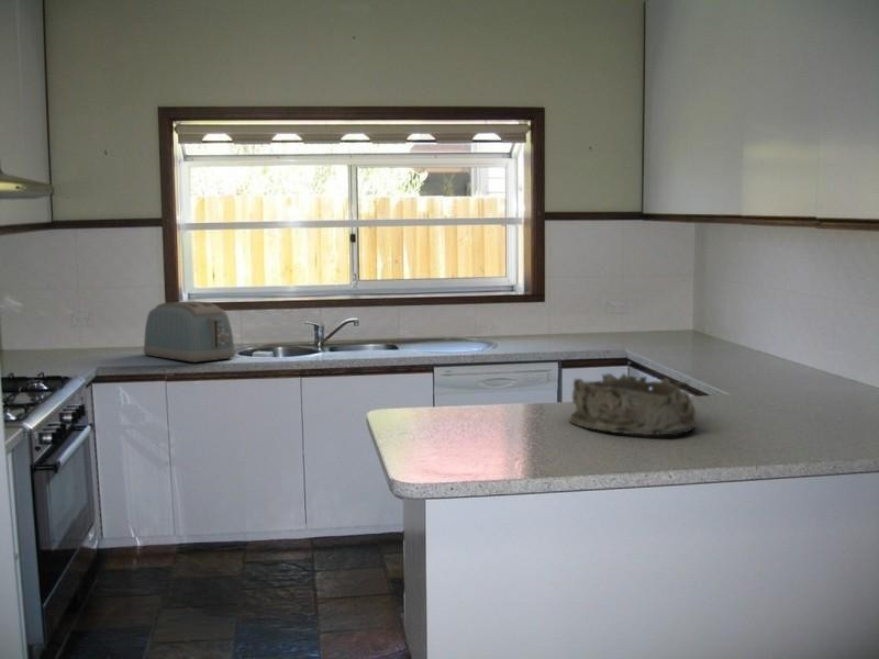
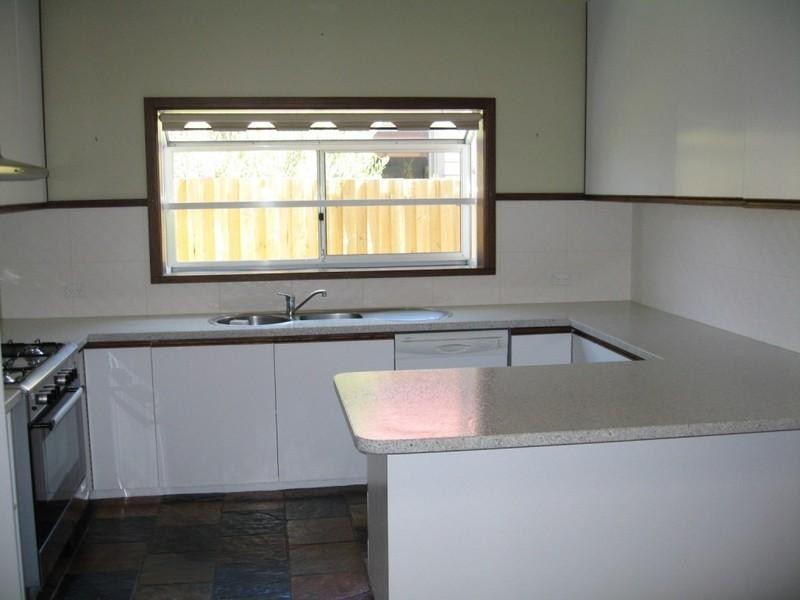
- toaster (189, 330)
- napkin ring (631, 401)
